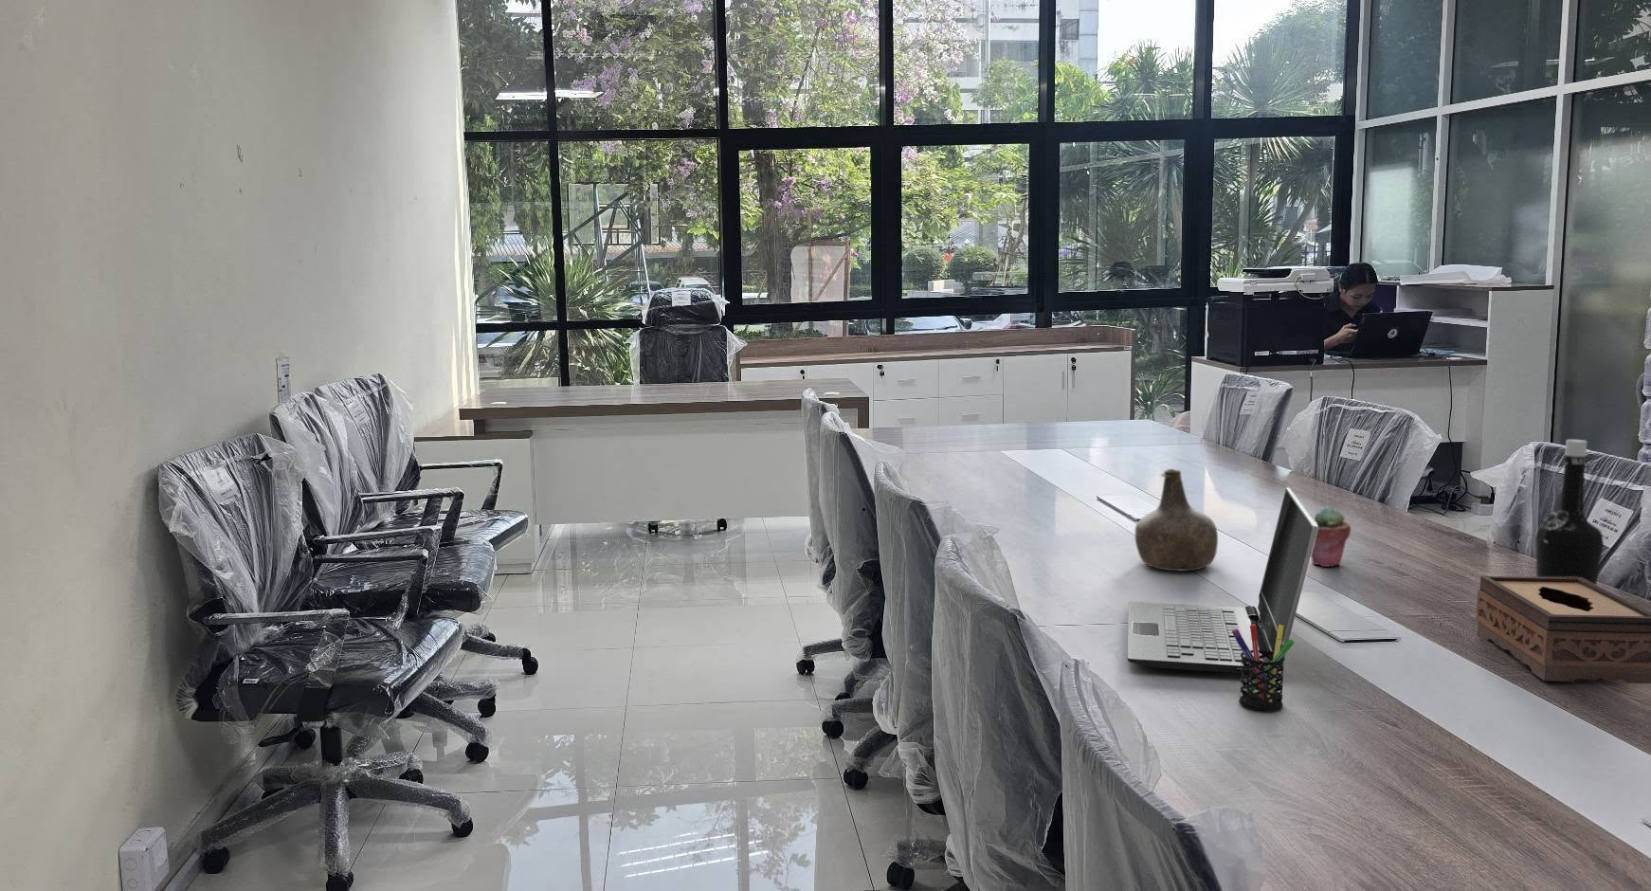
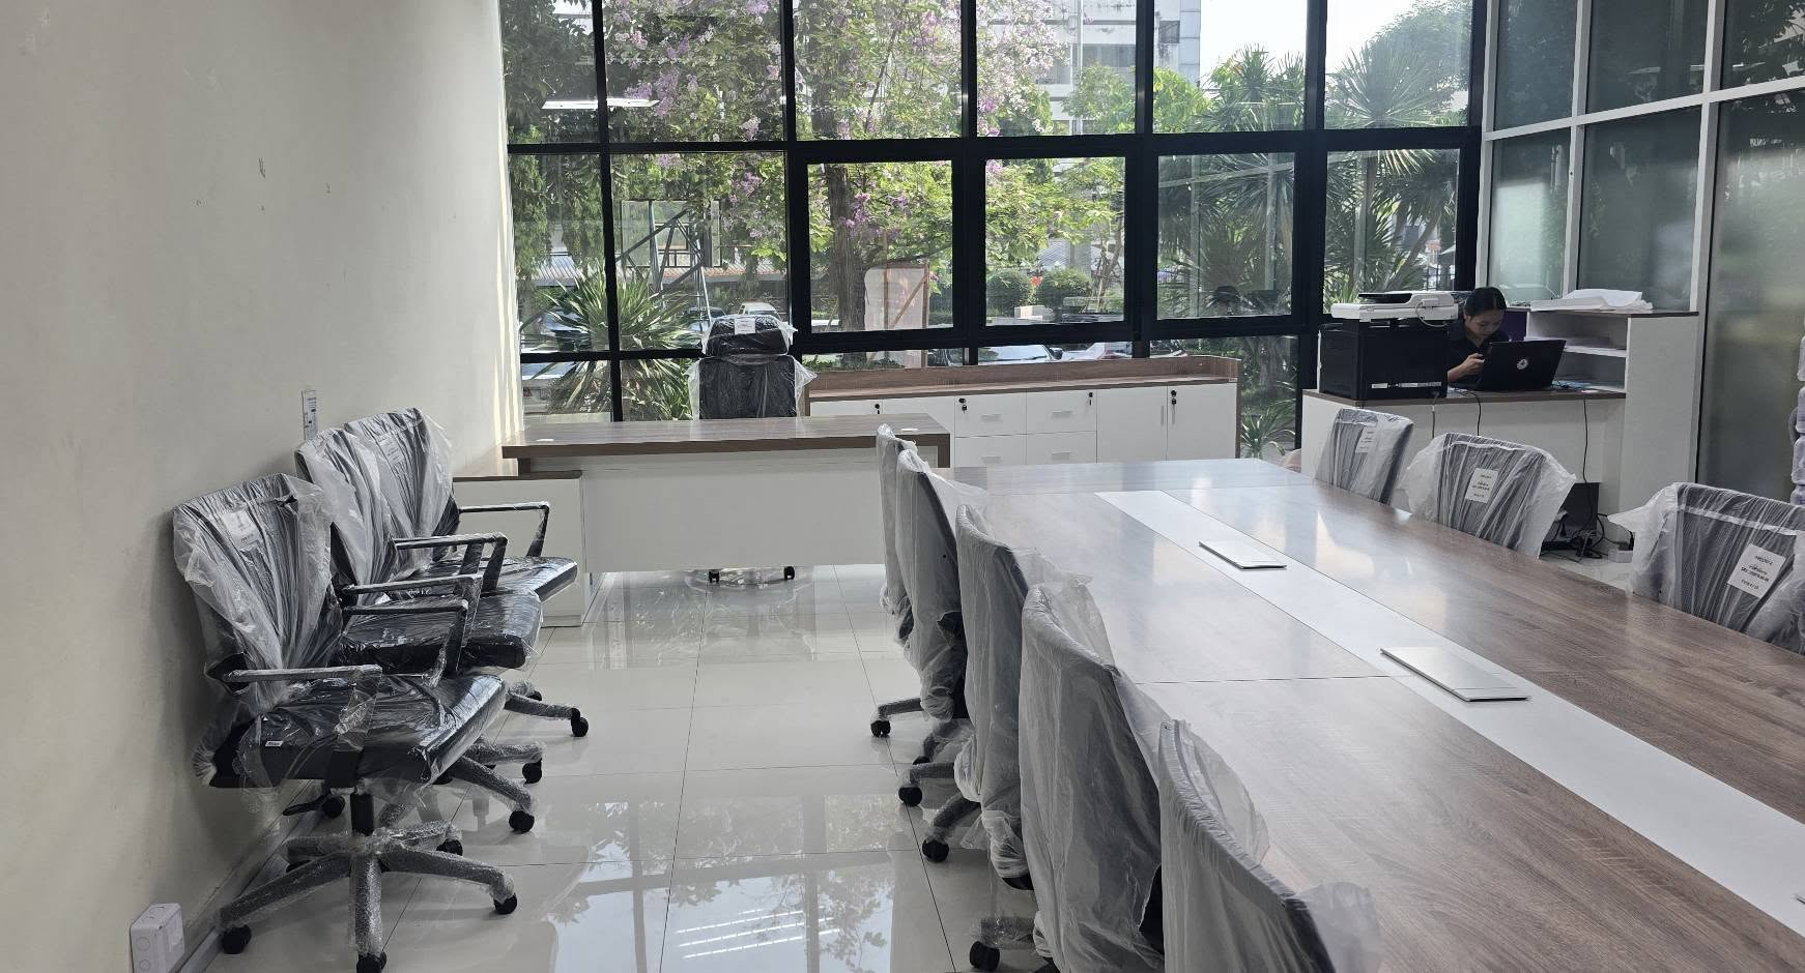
- potted succulent (1326, 534)
- bottle (1570, 525)
- pen holder (1265, 664)
- laptop computer (1213, 606)
- bottle (1176, 518)
- tissue box (1563, 625)
